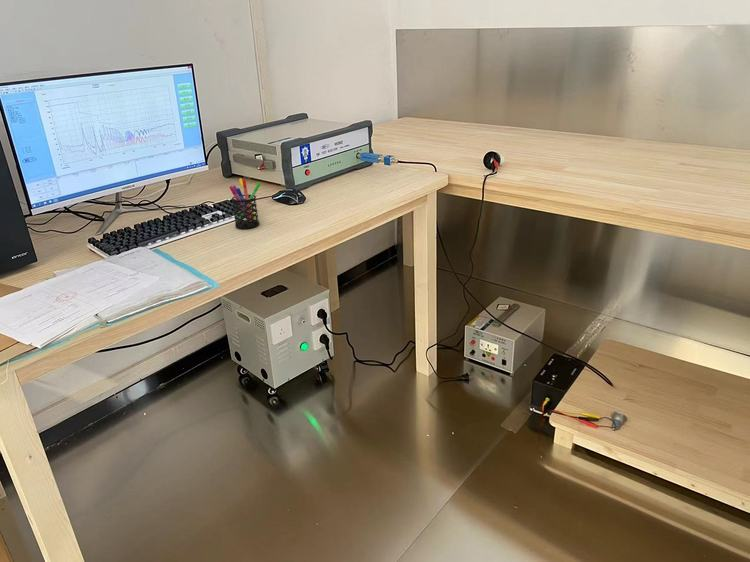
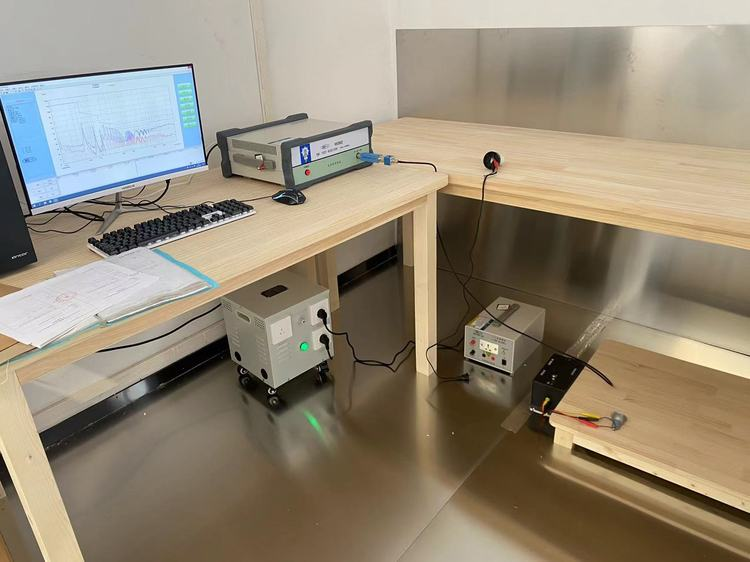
- pen holder (247, 201)
